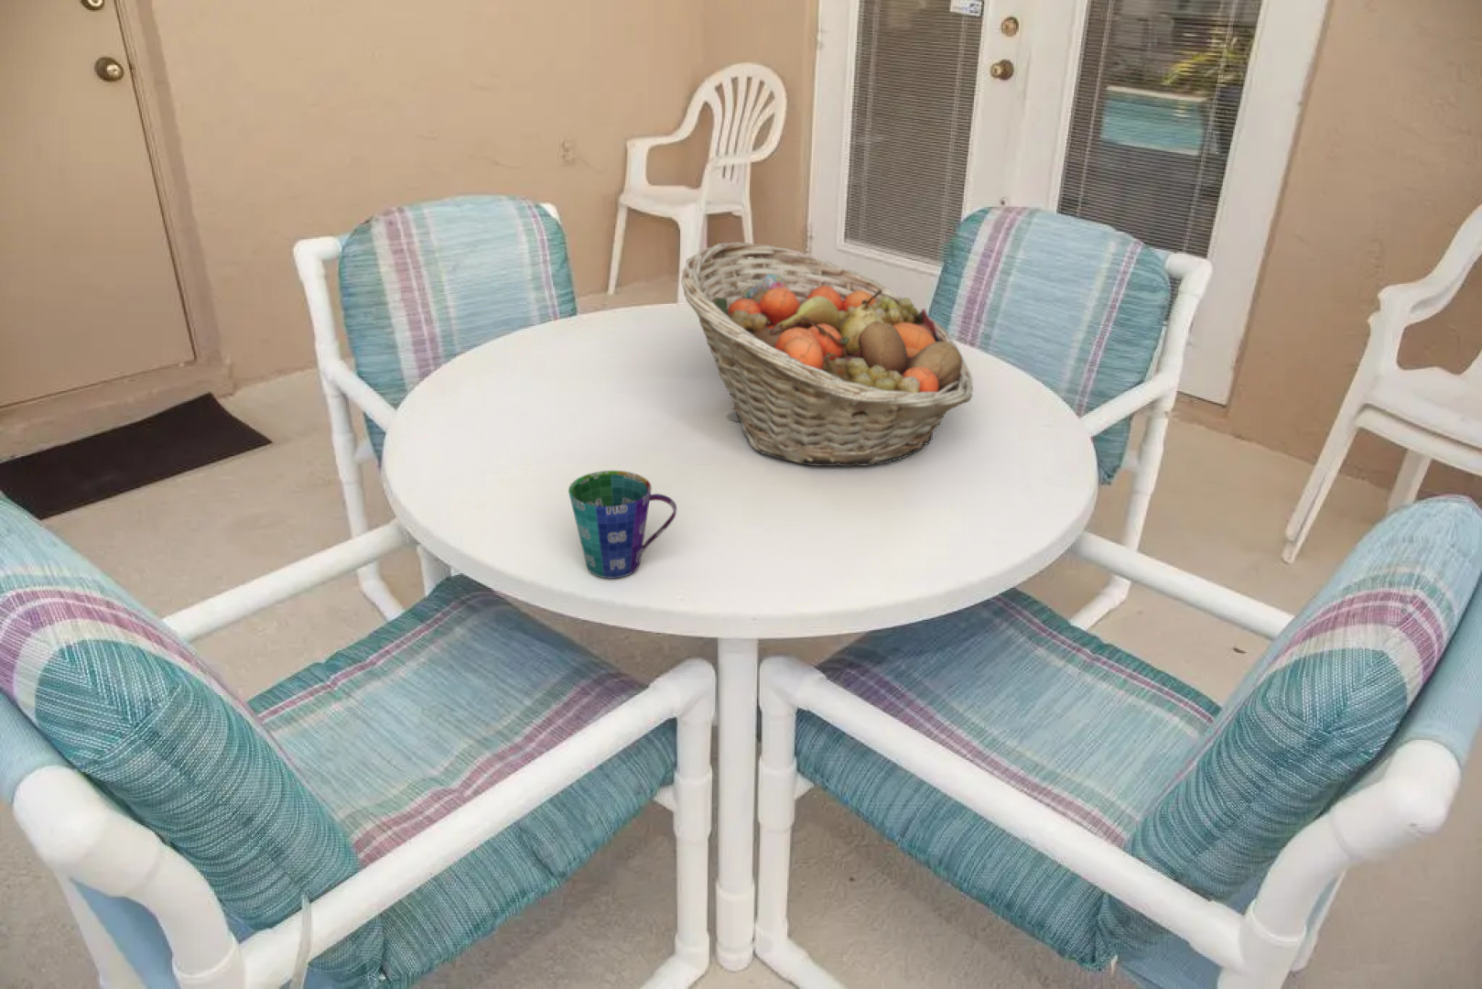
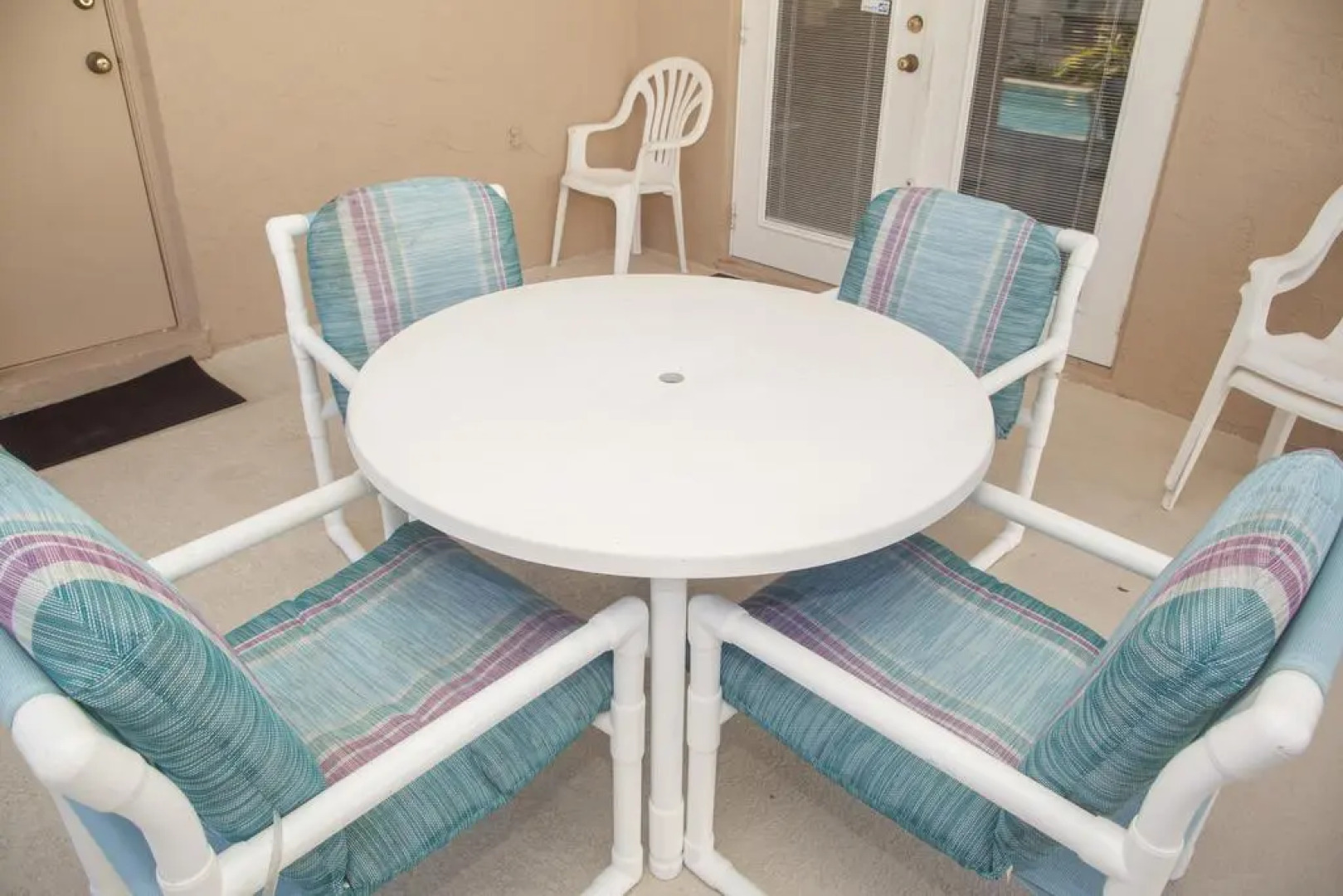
- fruit basket (827, 344)
- cup (623, 528)
